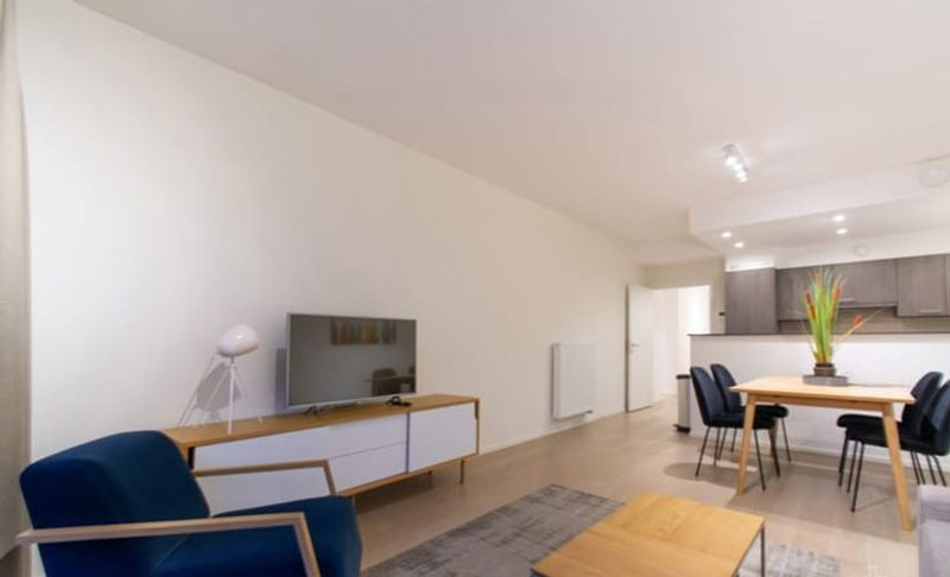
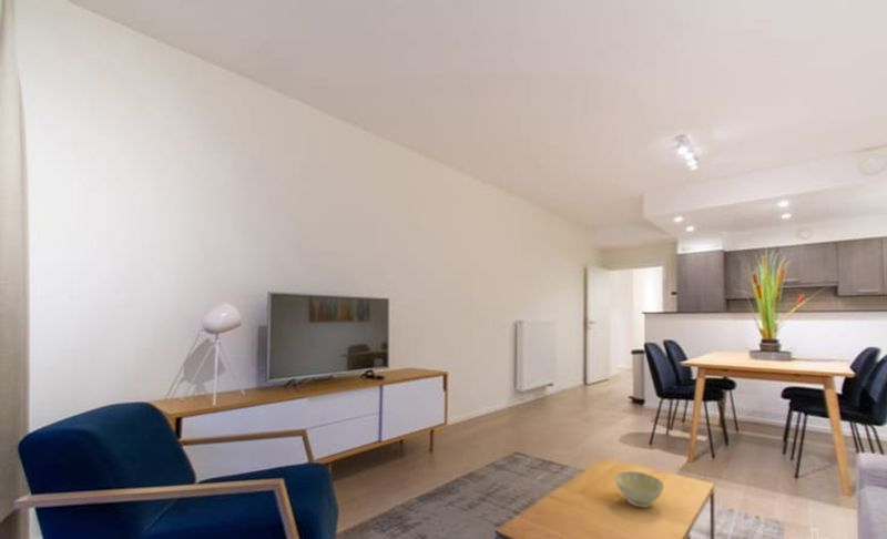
+ bowl (639, 491)
